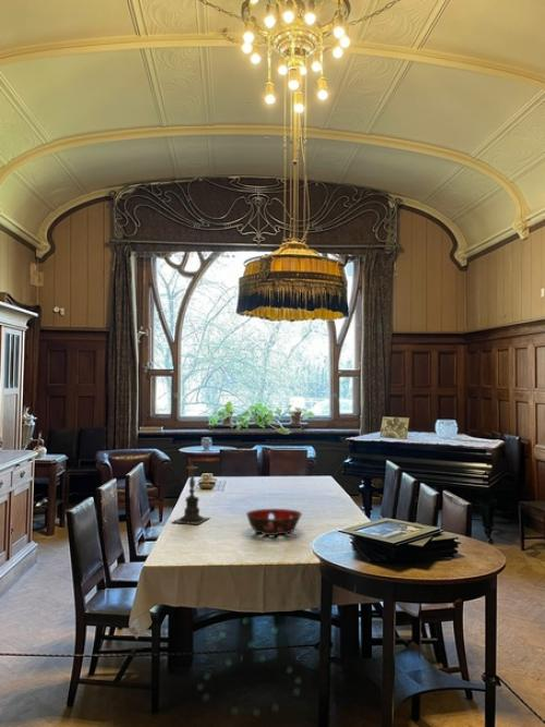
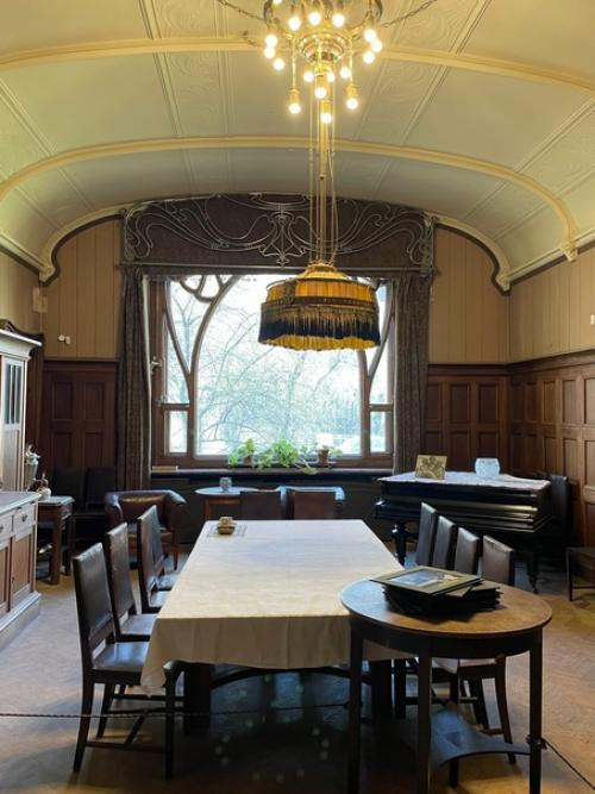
- candle holder (191, 488)
- decorative bowl (274, 522)
